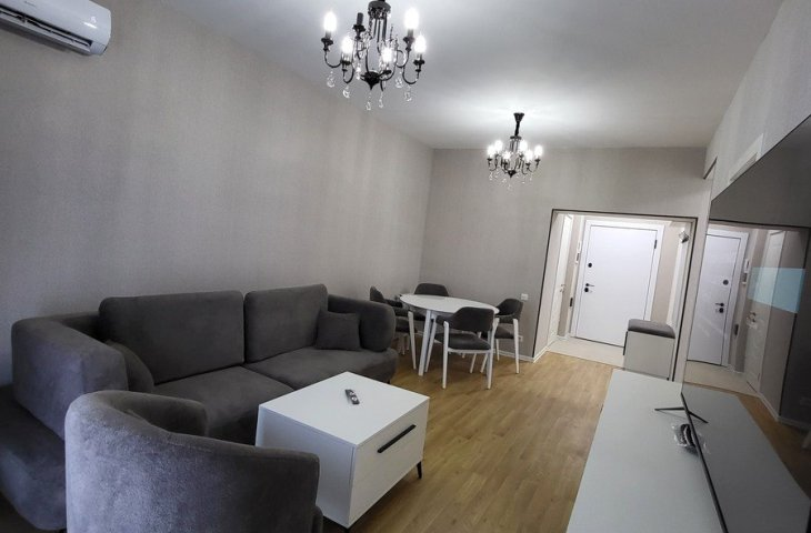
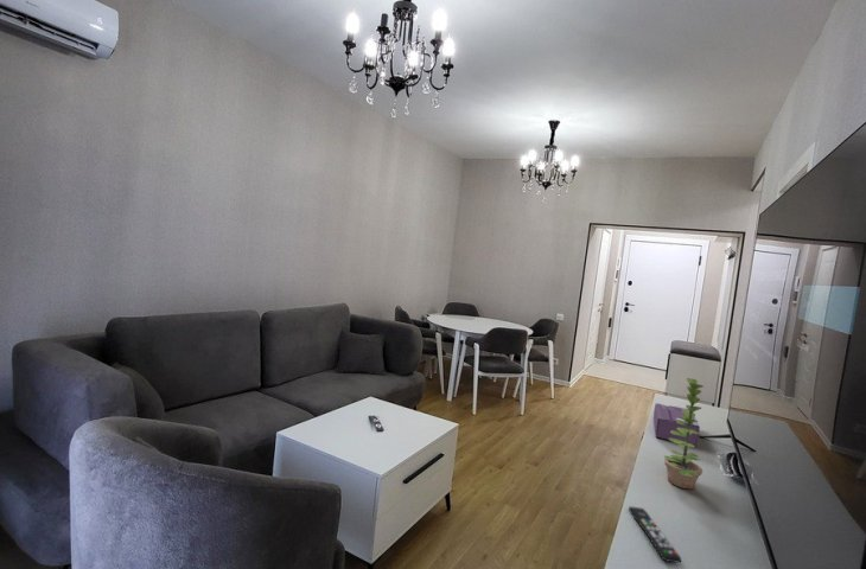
+ remote control (652, 531)
+ tissue box (674, 422)
+ plant (687, 434)
